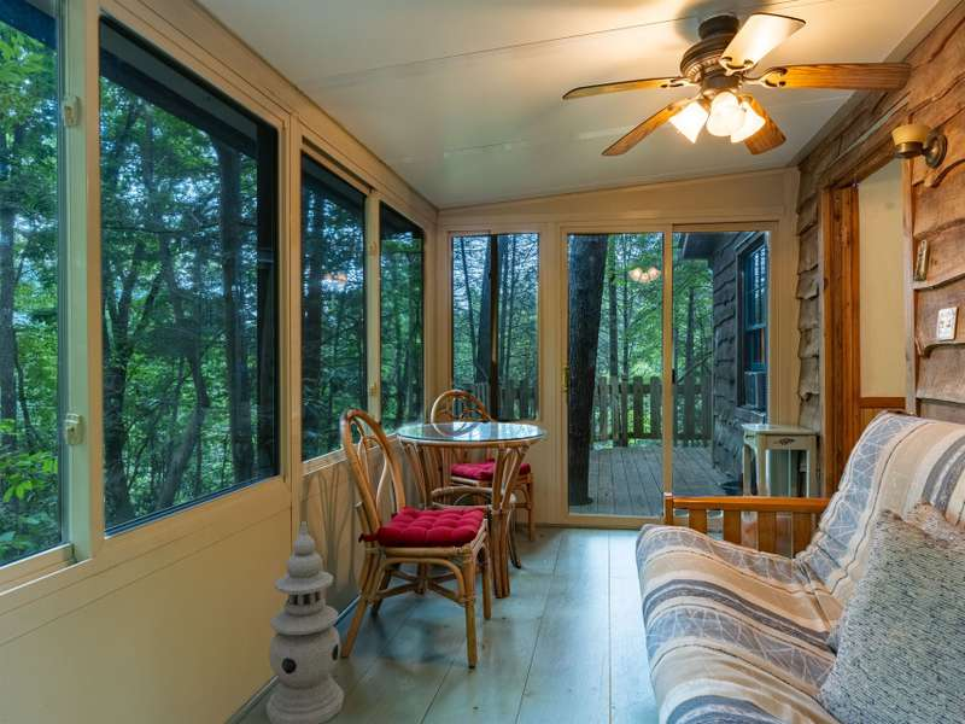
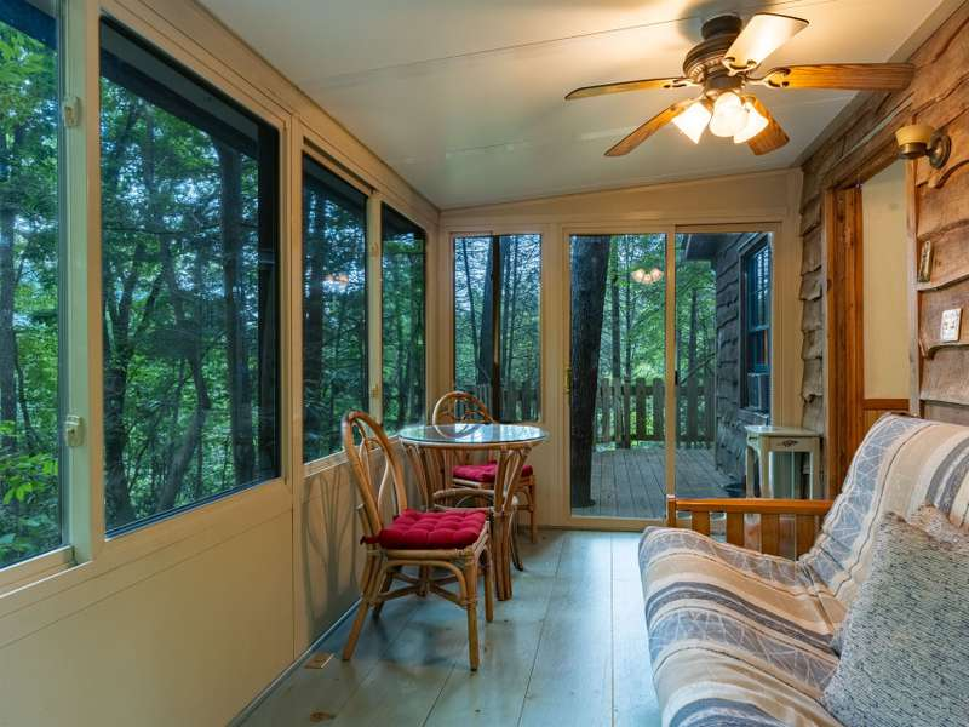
- lantern (304, 614)
